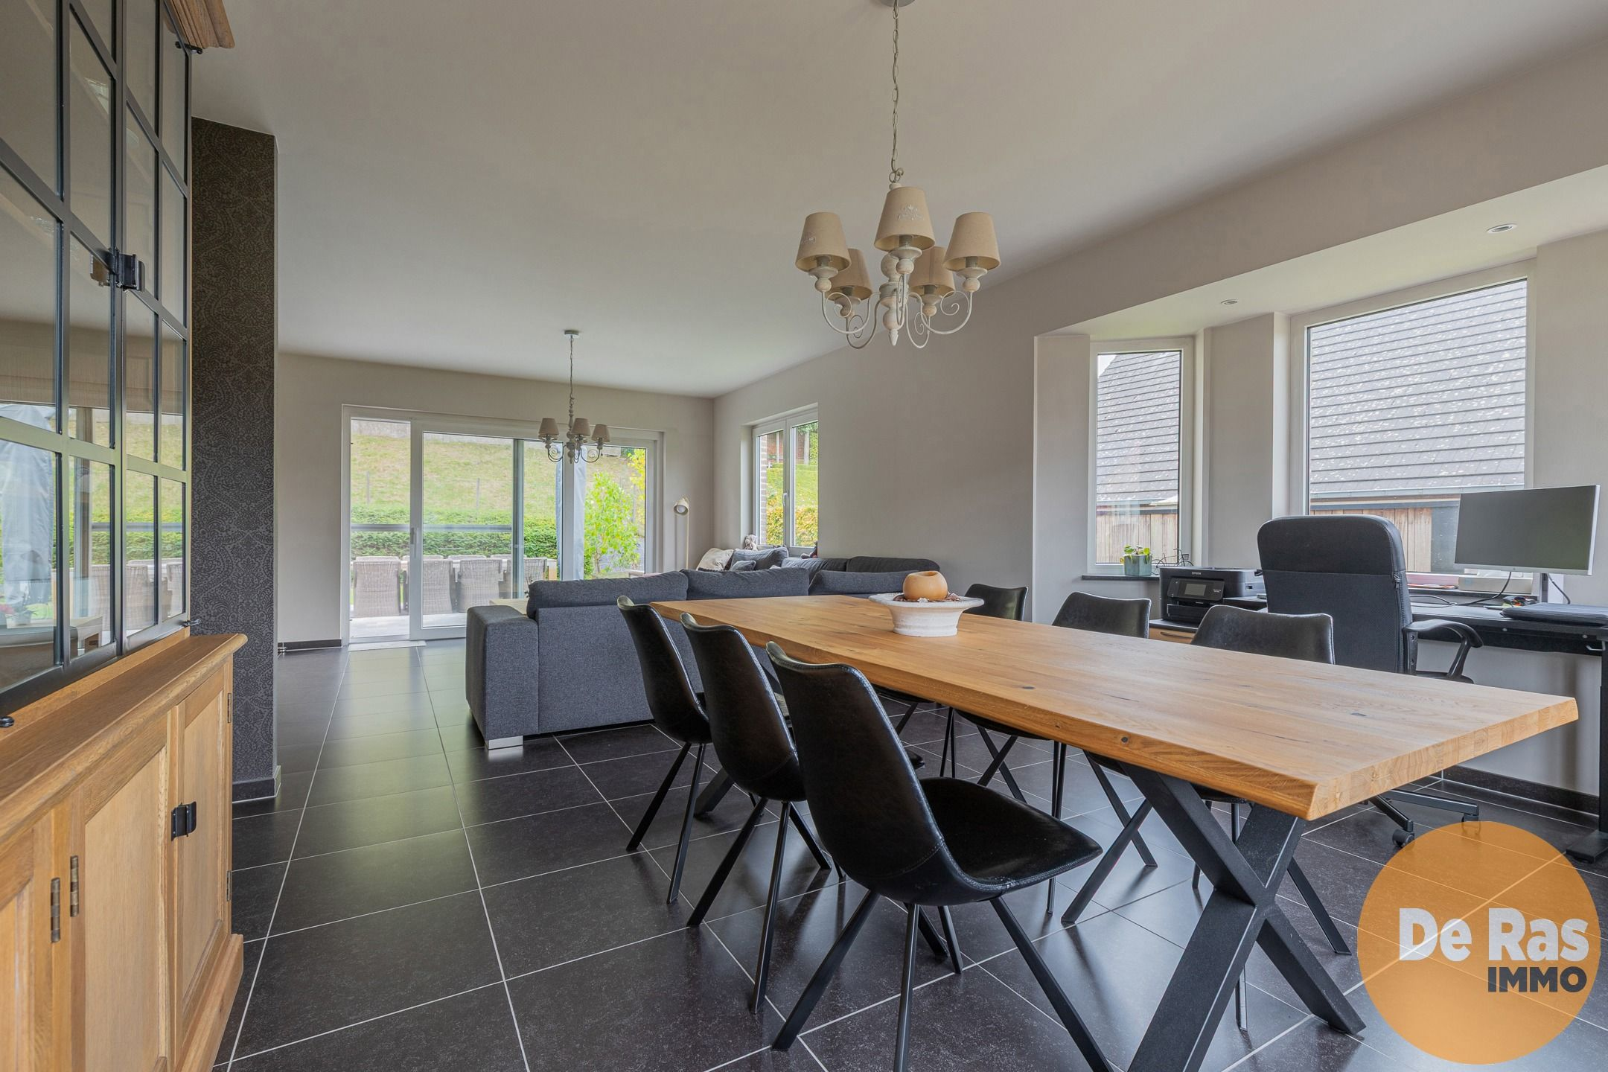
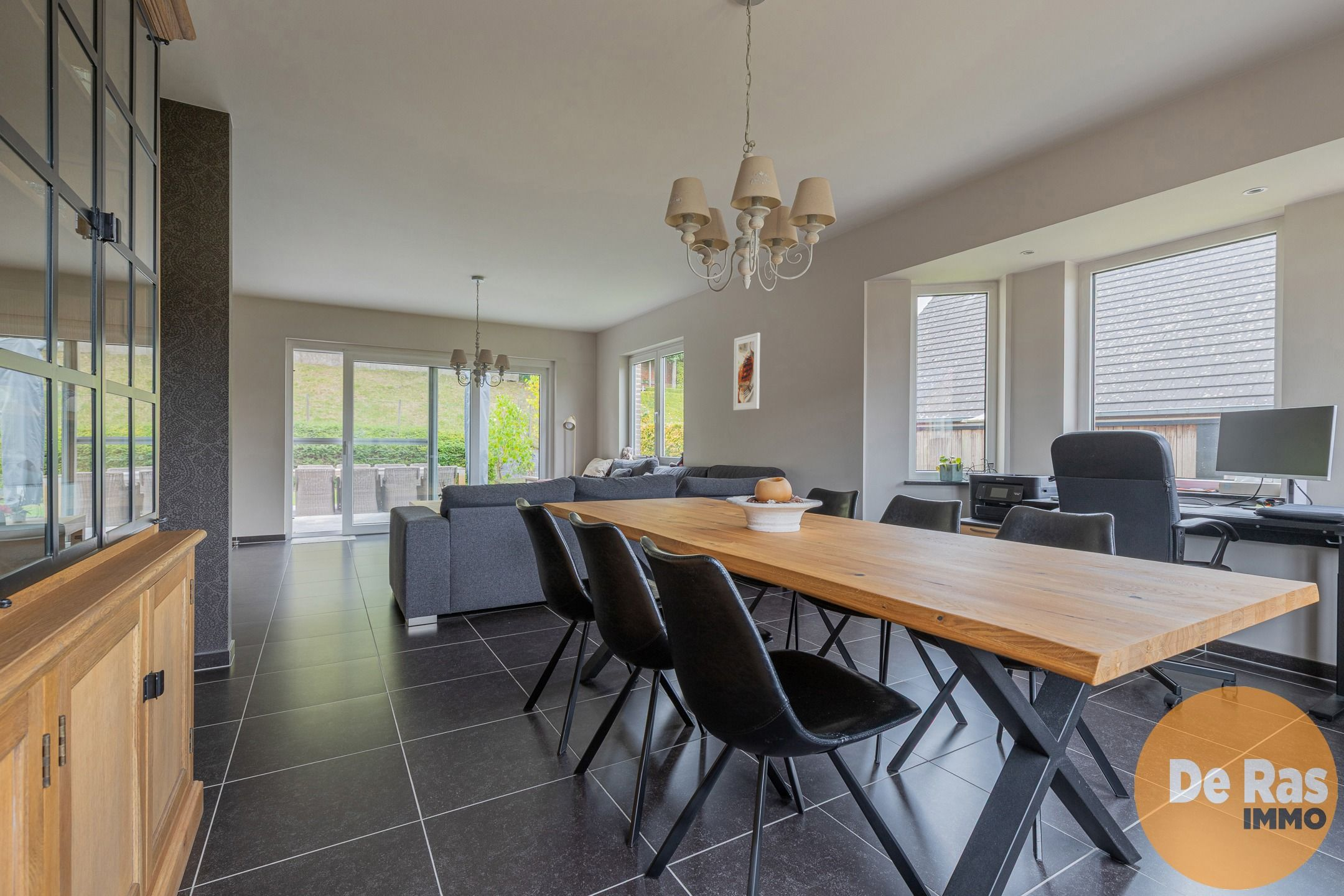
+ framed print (746, 373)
